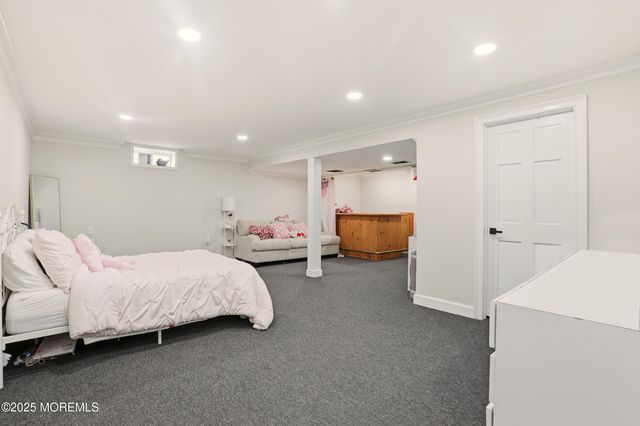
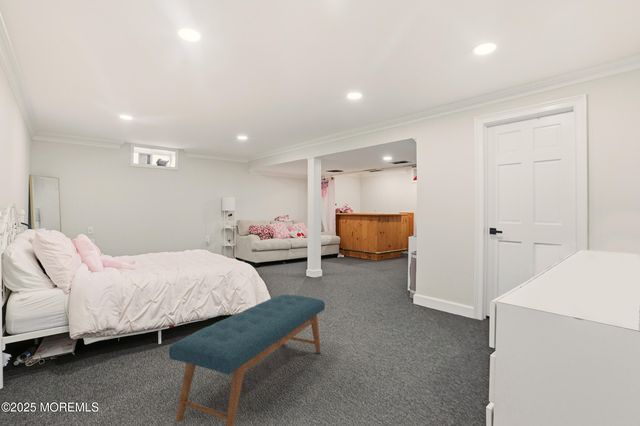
+ bench (262, 346)
